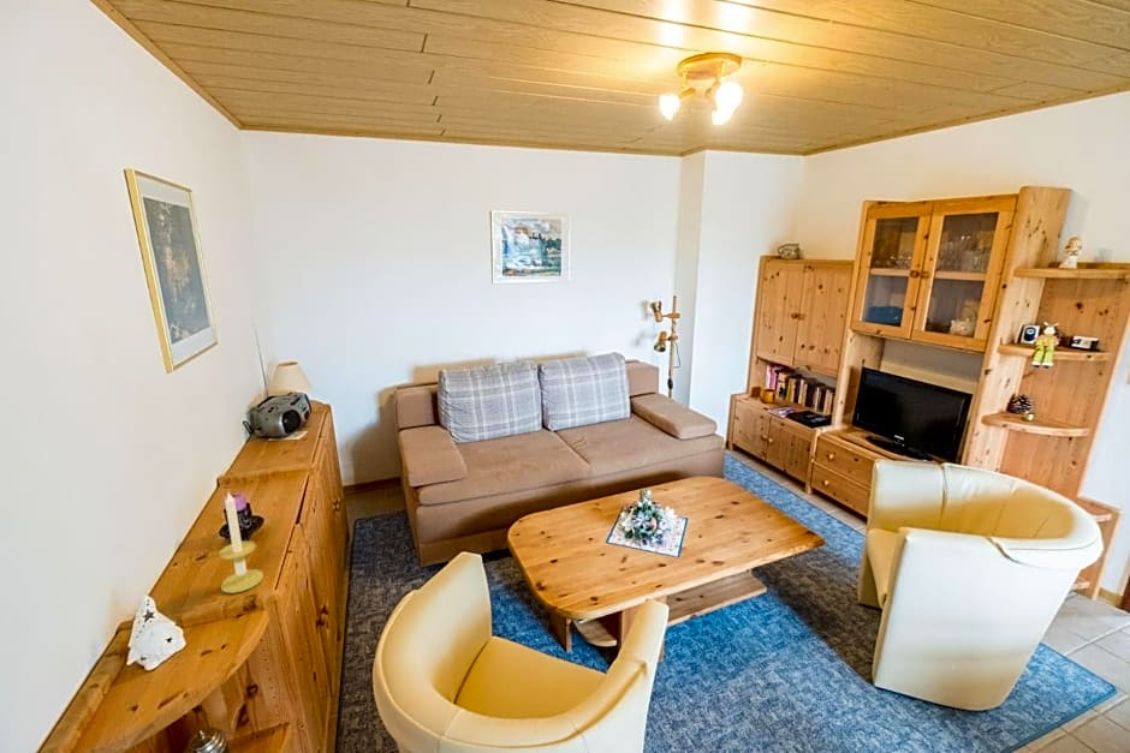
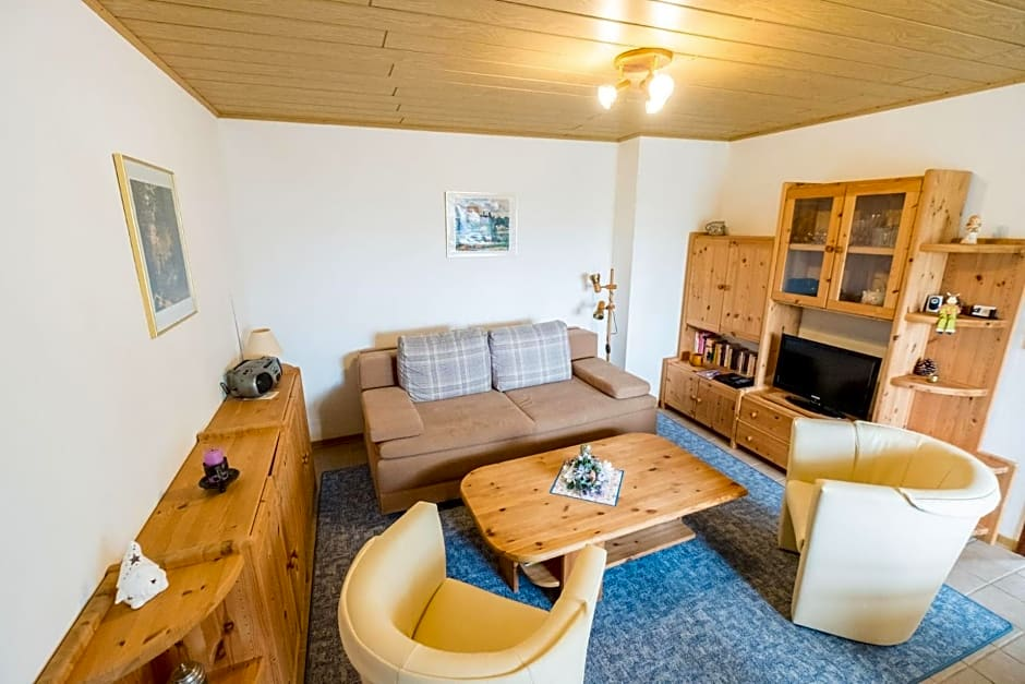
- candle (236, 537)
